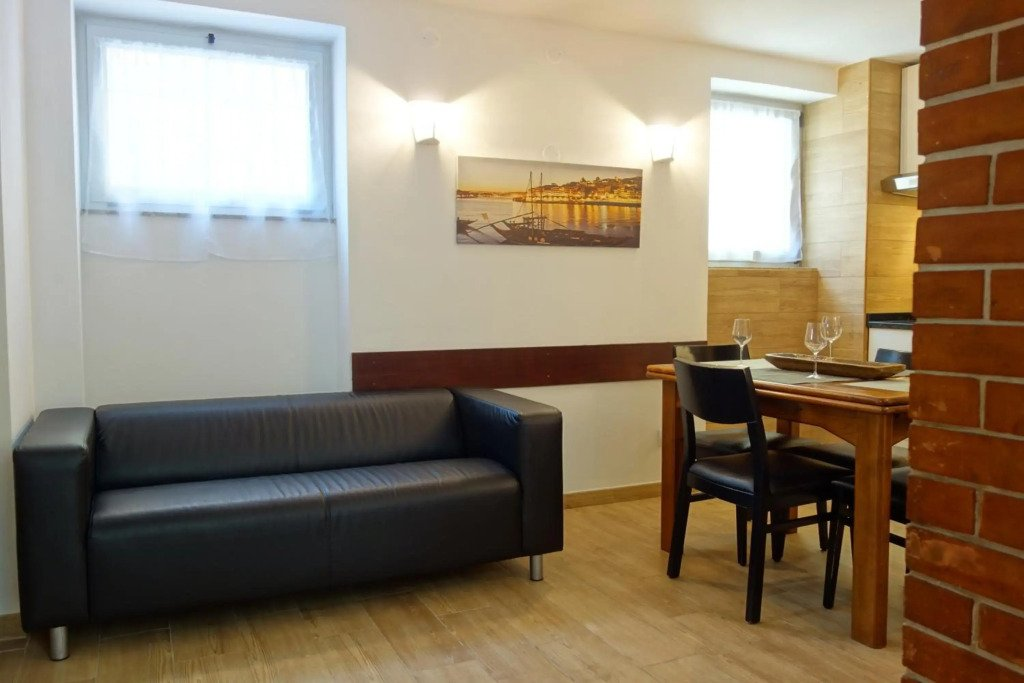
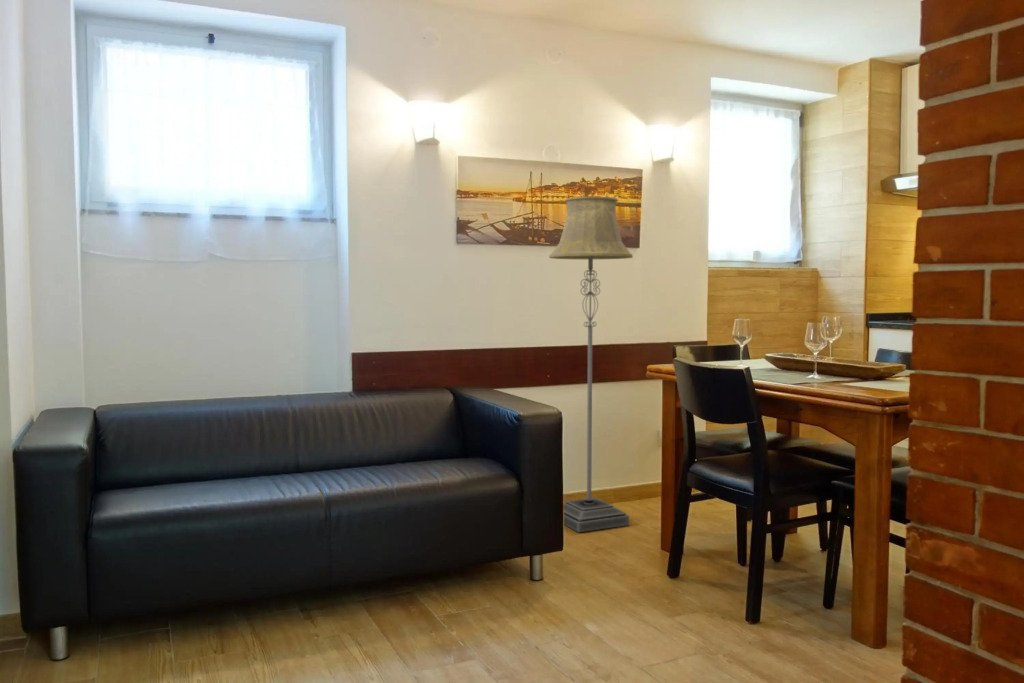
+ floor lamp (590, 362)
